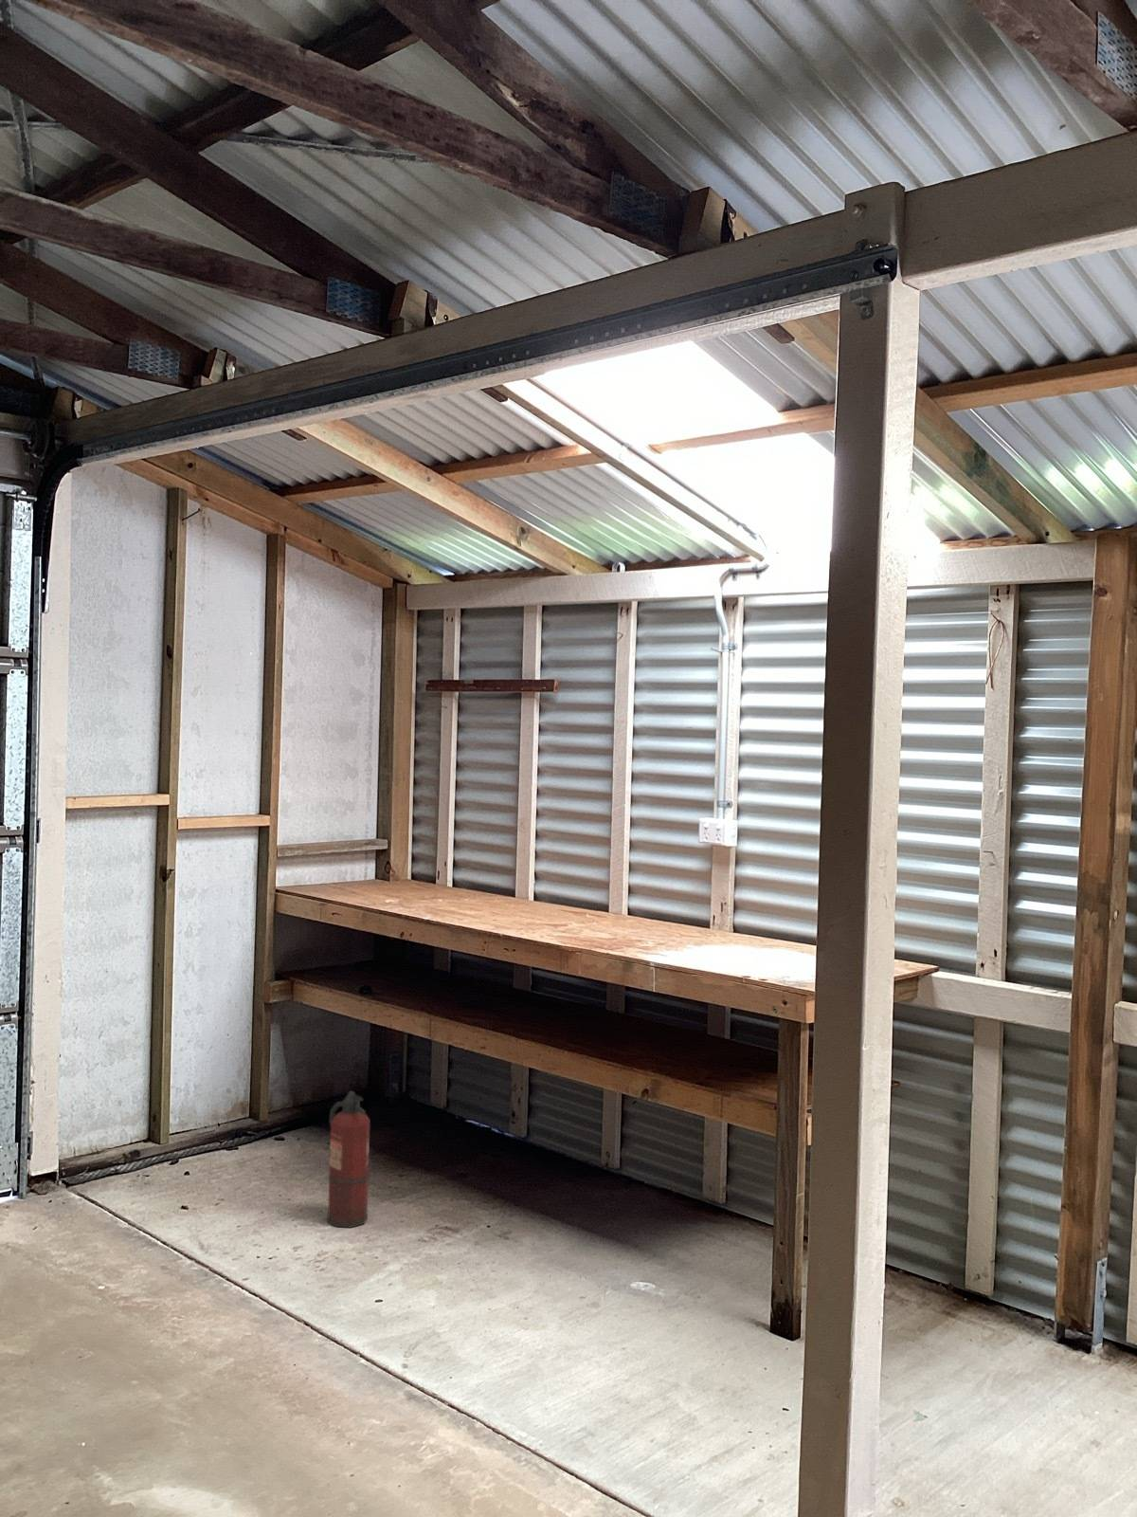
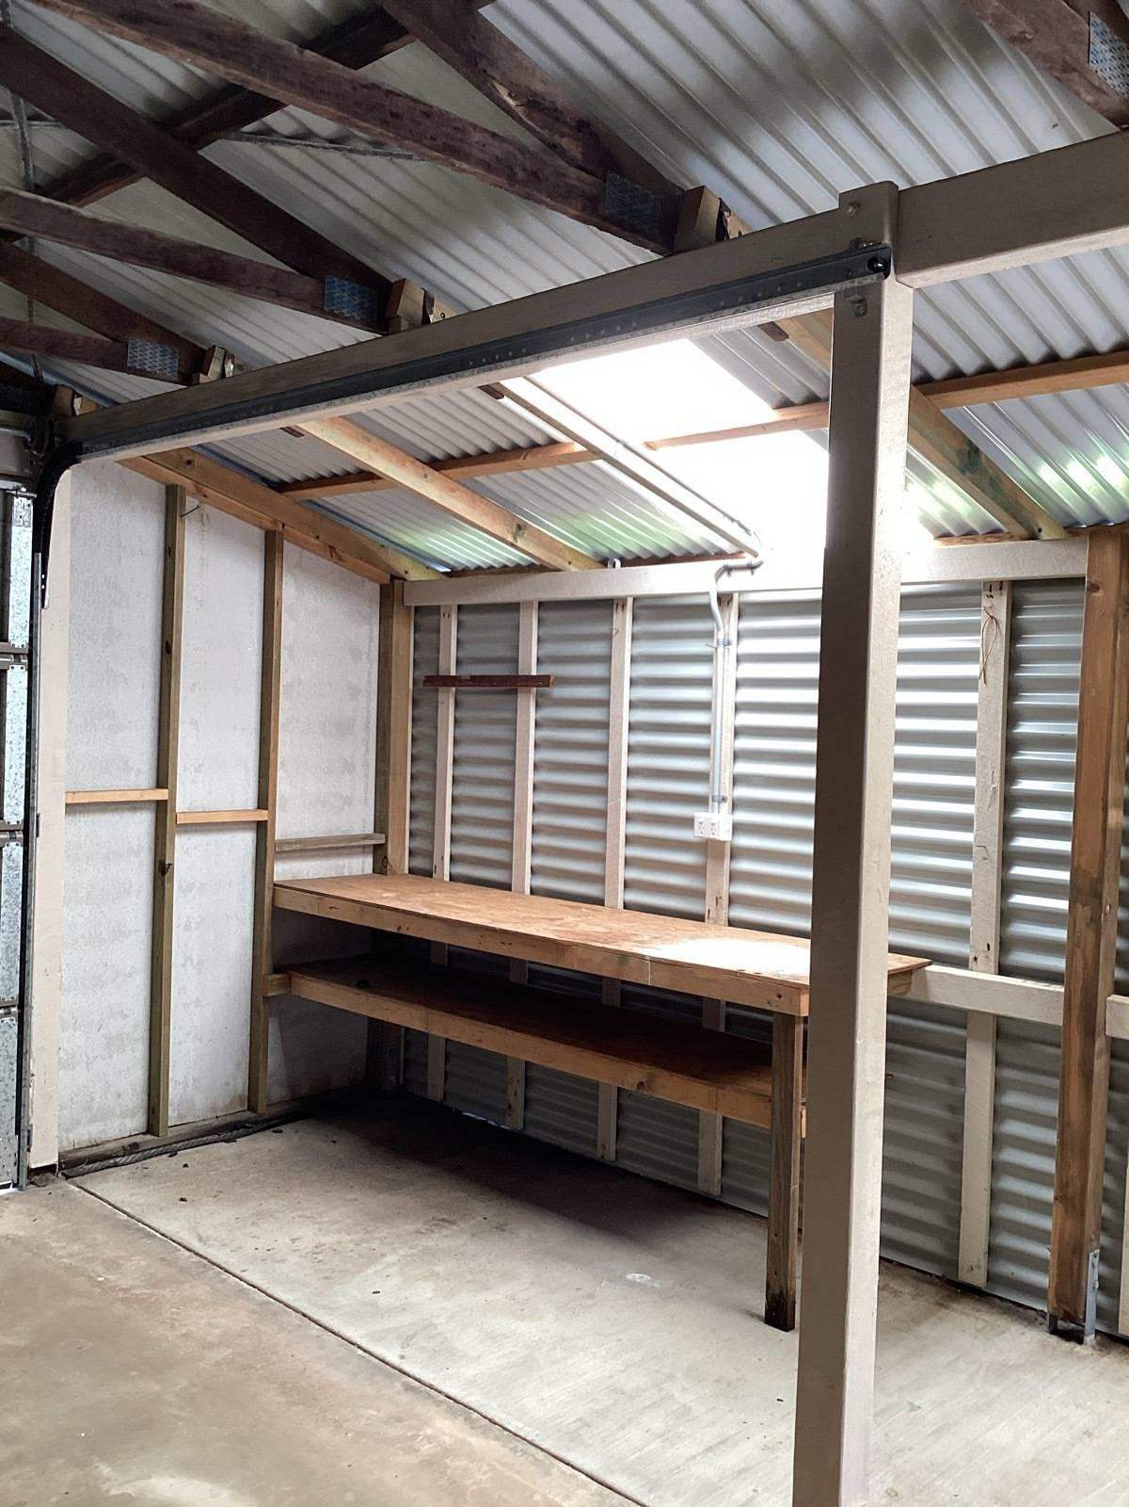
- fire extinguisher (348, 1154)
